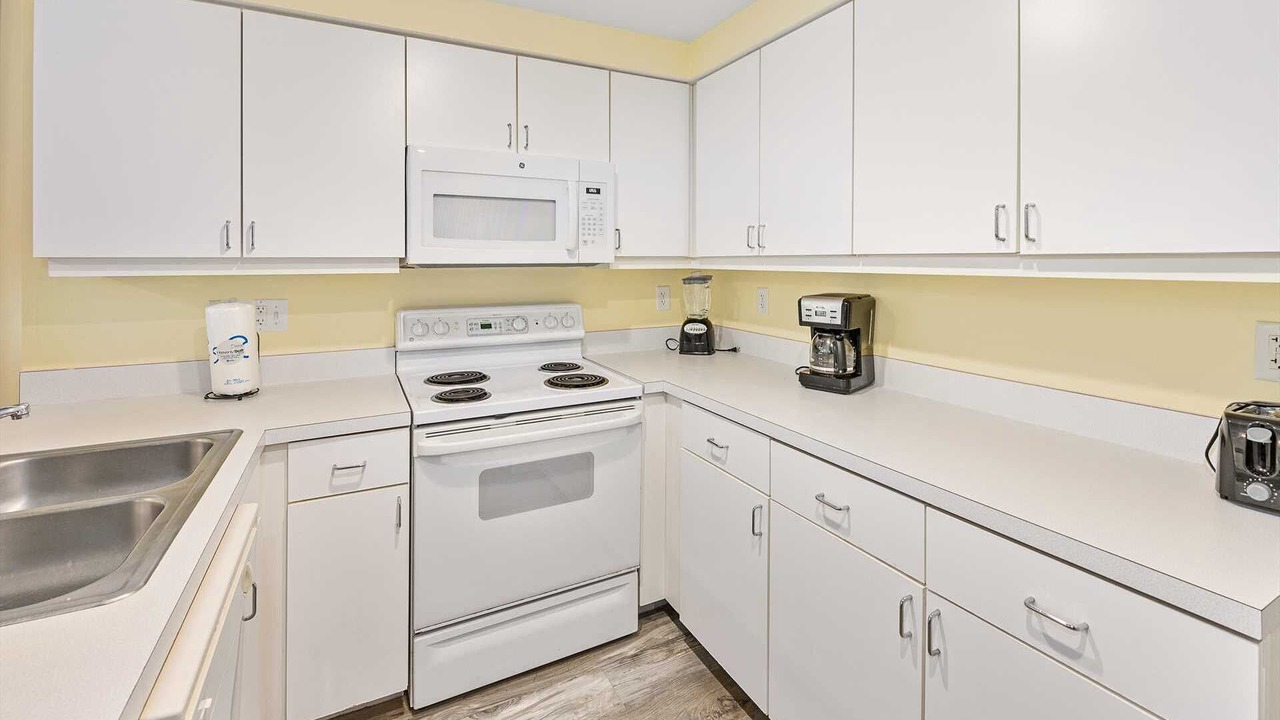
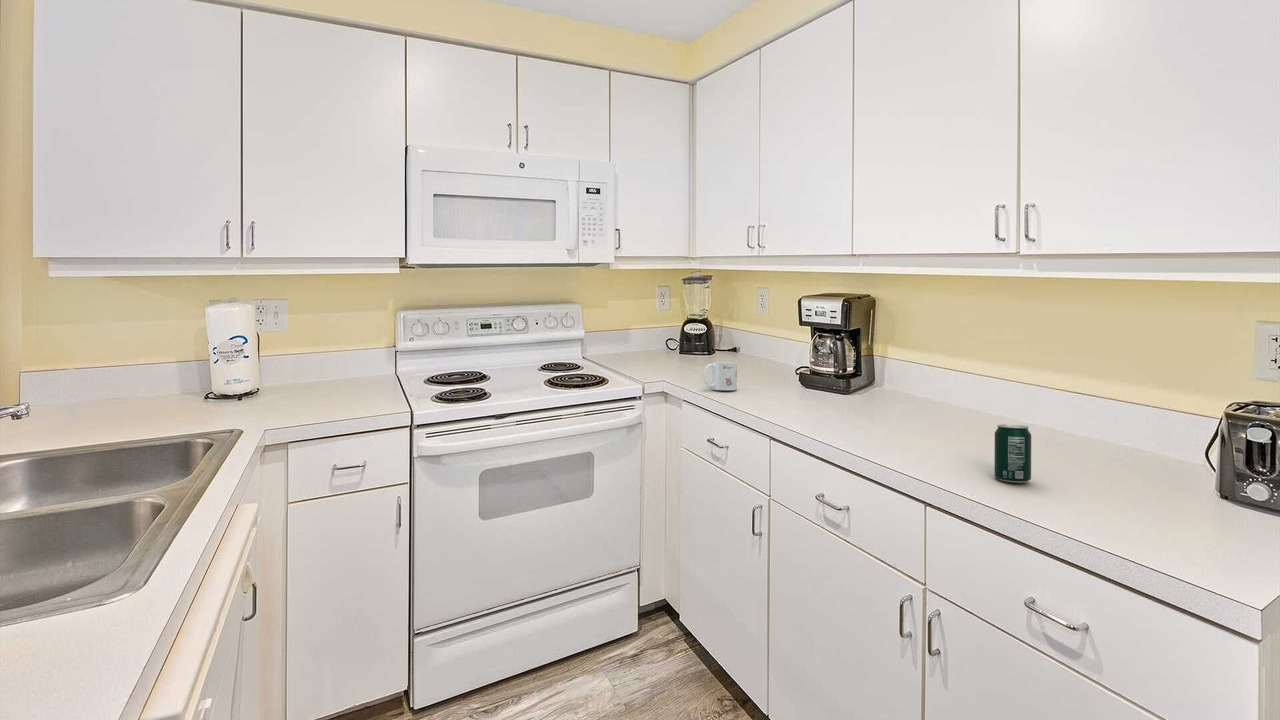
+ mug (719, 375)
+ beverage can (1012, 453)
